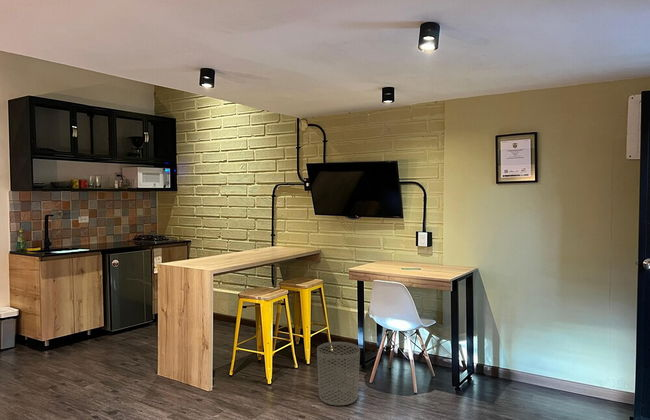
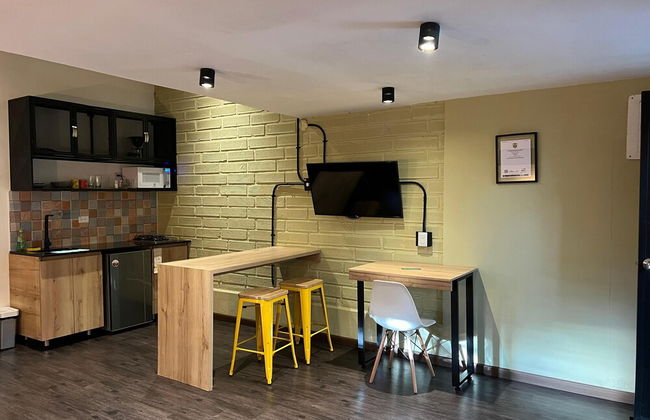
- waste bin (338, 373)
